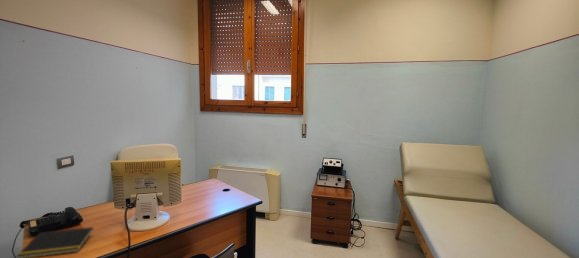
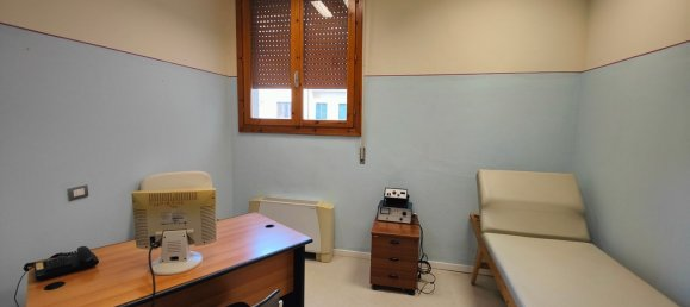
- notepad (58, 241)
